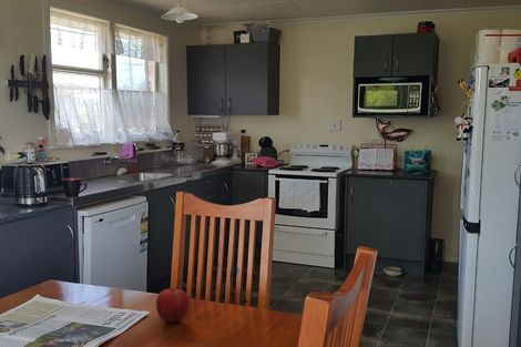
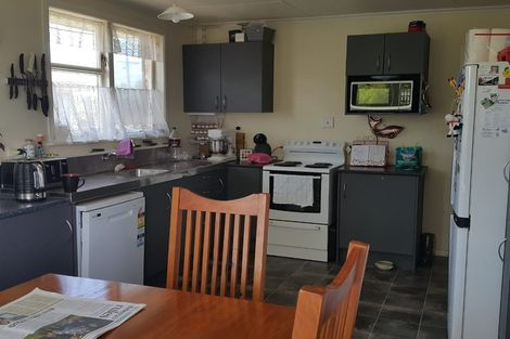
- fruit (172, 304)
